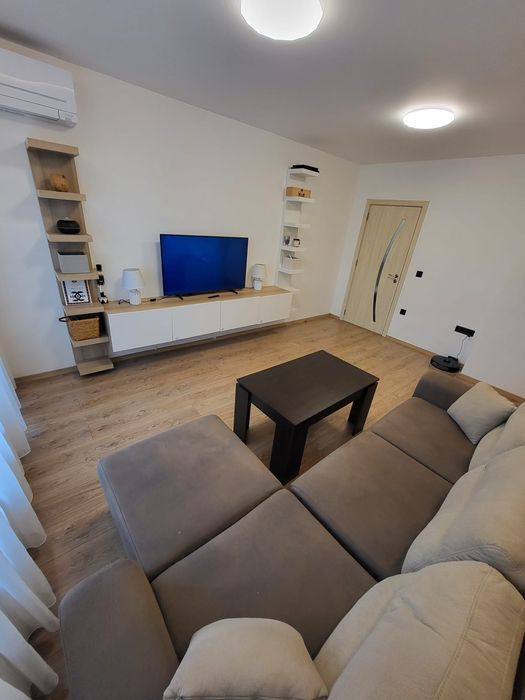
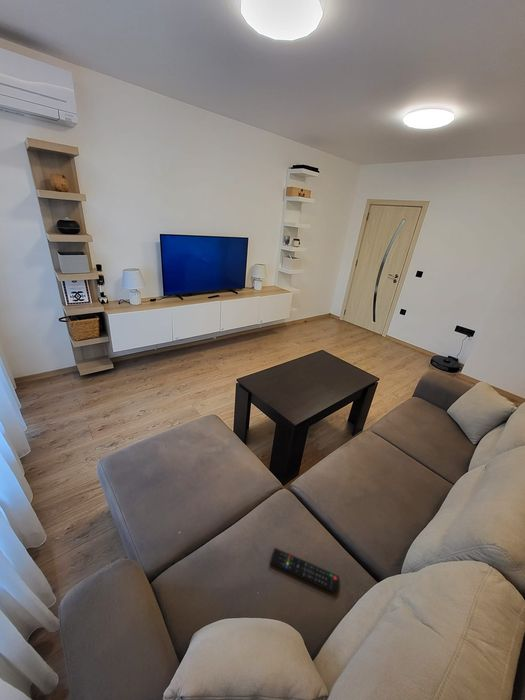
+ remote control (304, 570)
